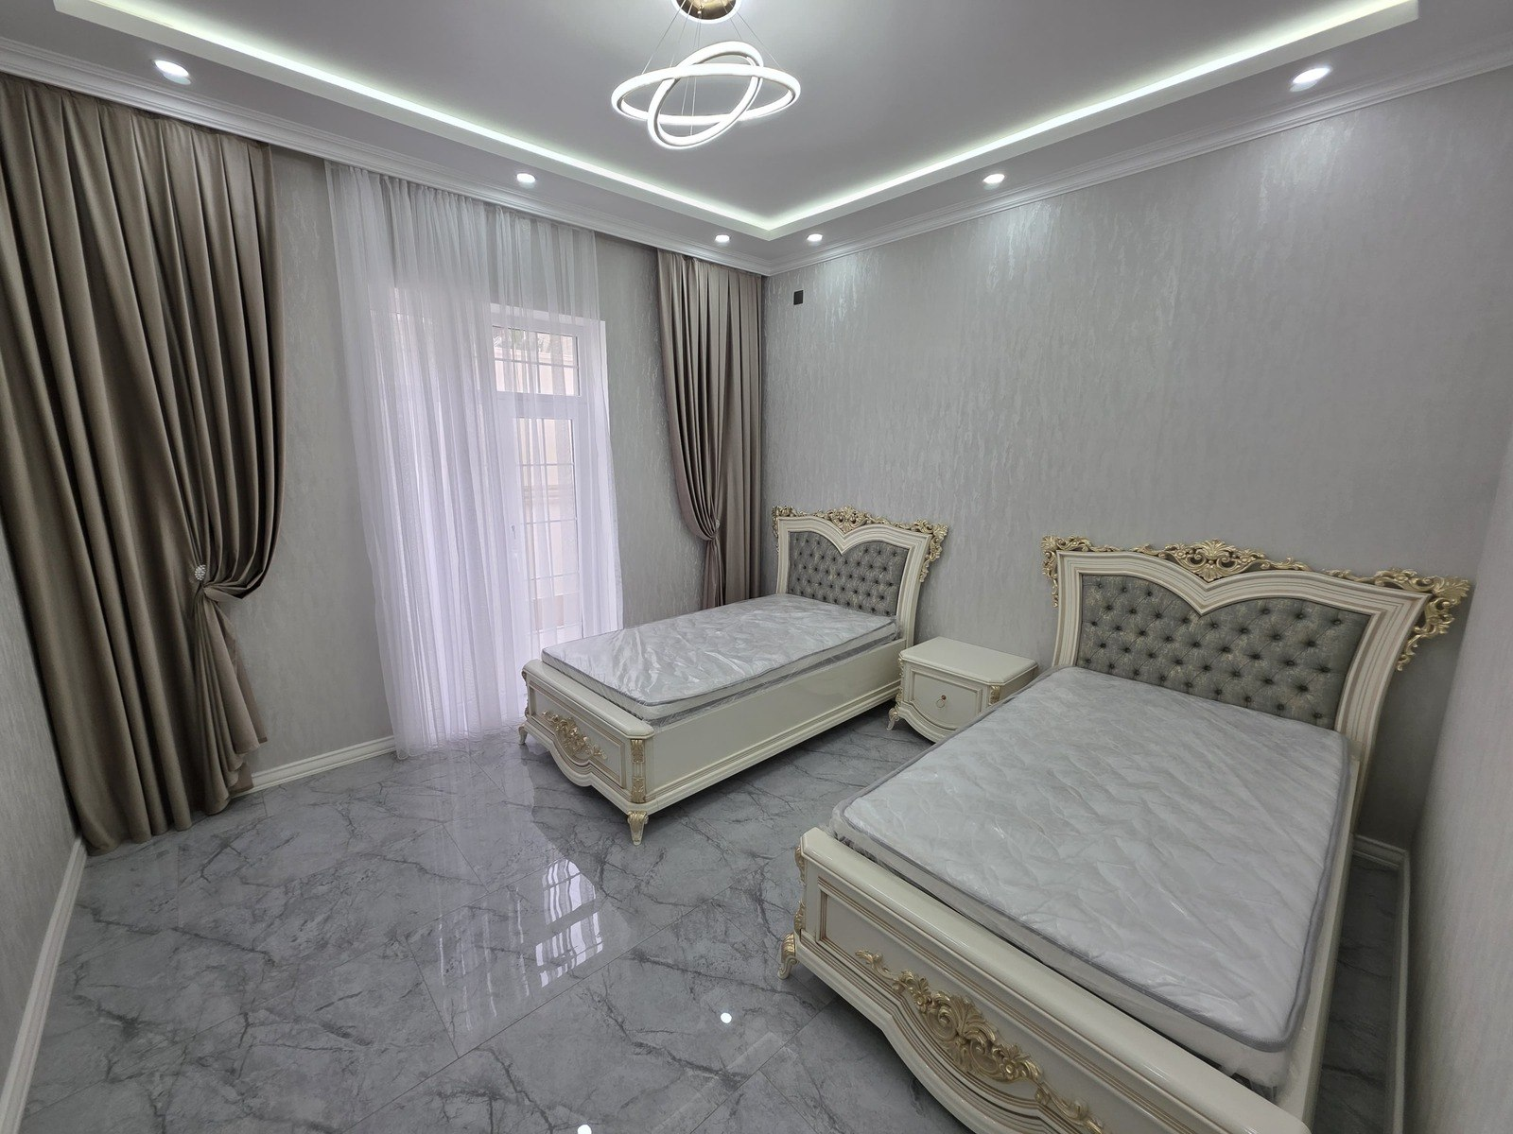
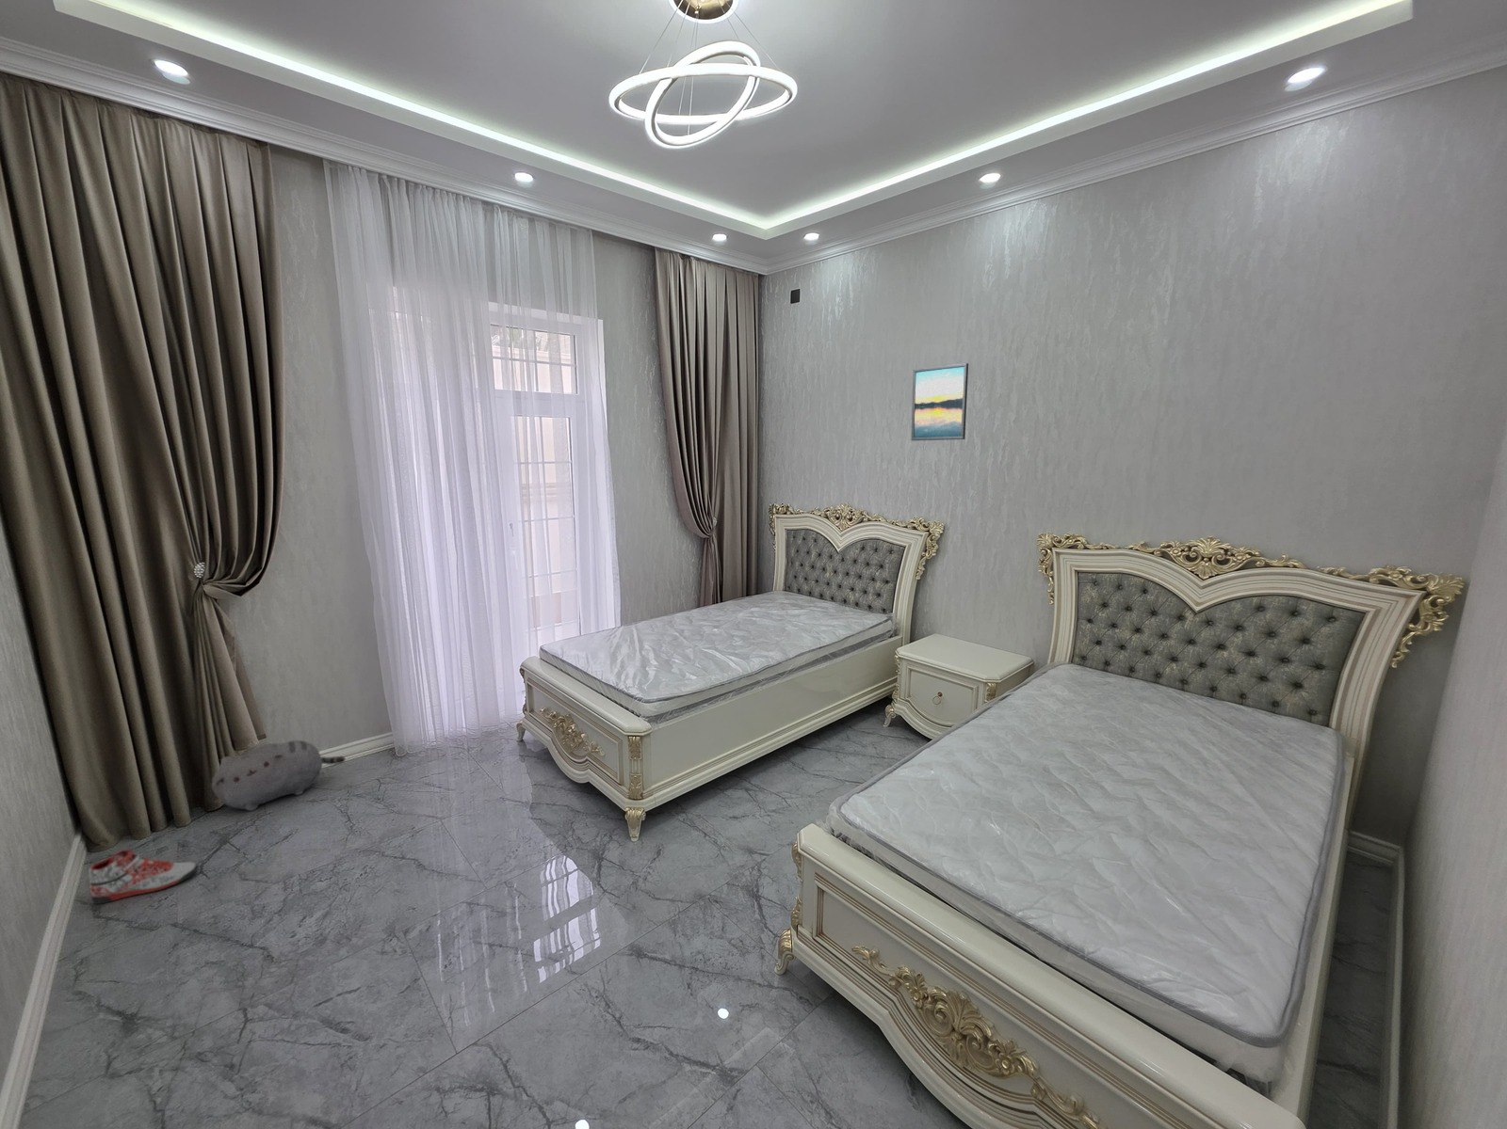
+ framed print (939, 403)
+ plush toy (280, 766)
+ sneaker (144, 868)
